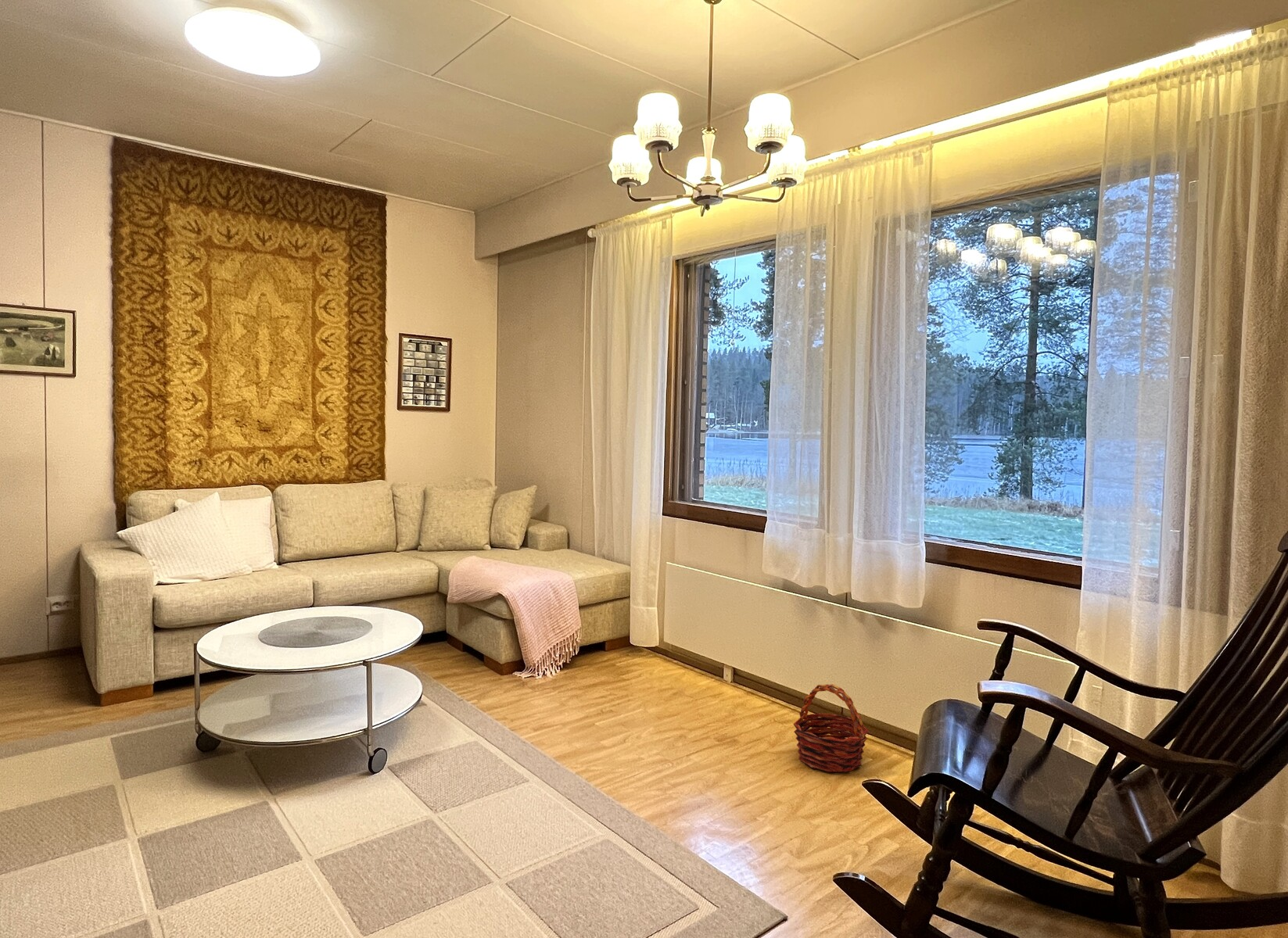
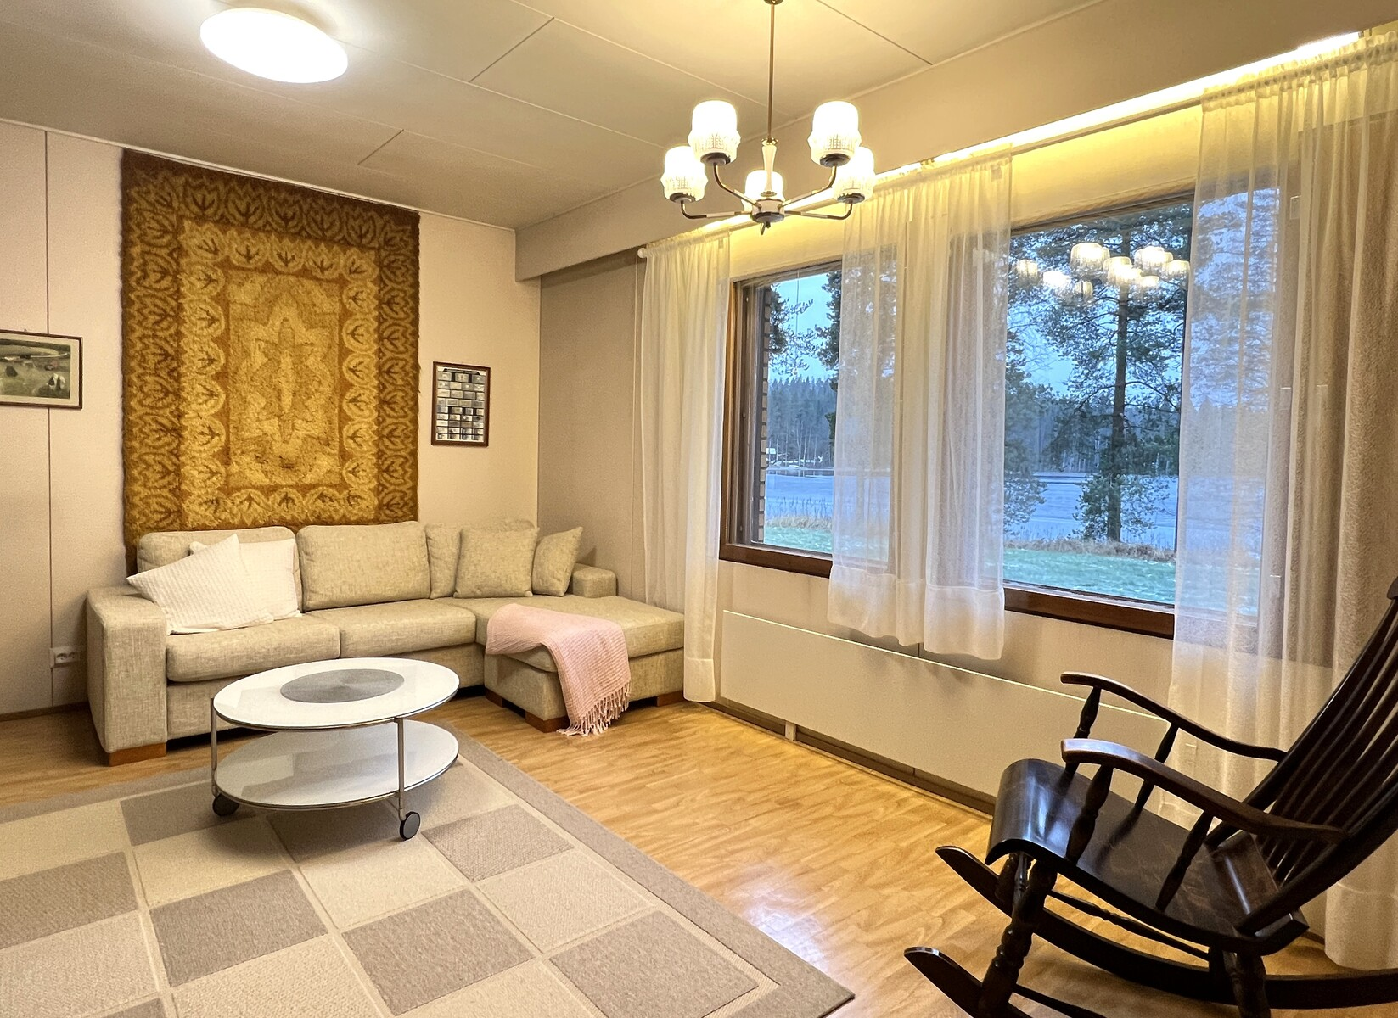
- basket (830, 722)
